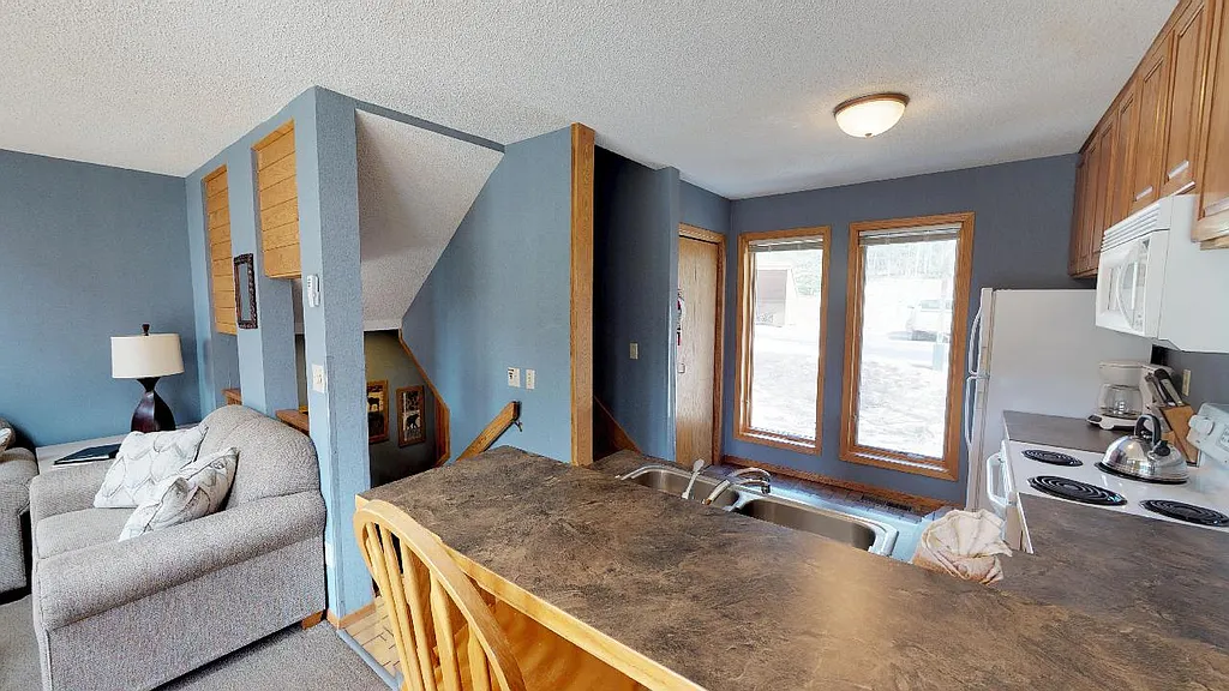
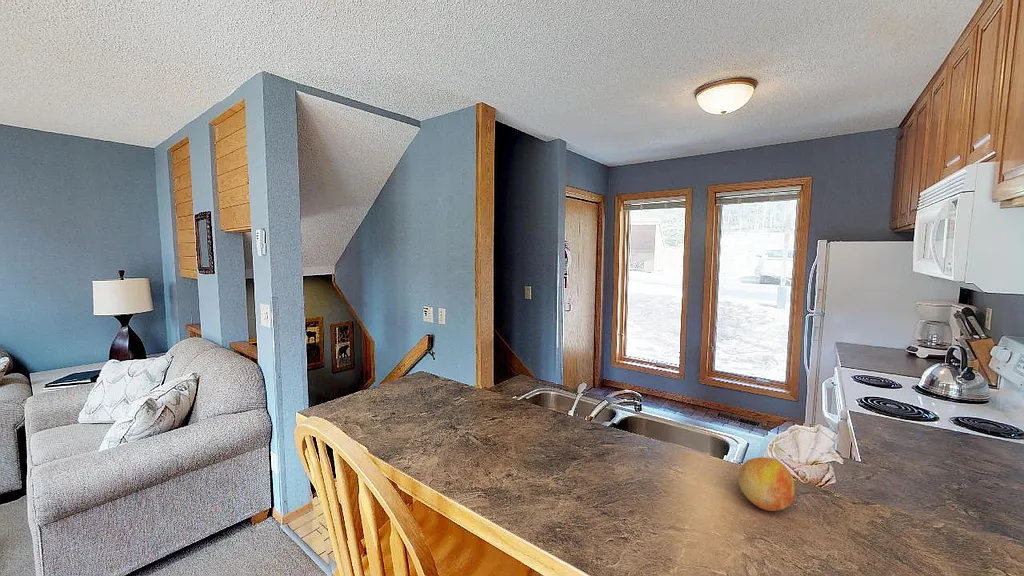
+ fruit (765, 482)
